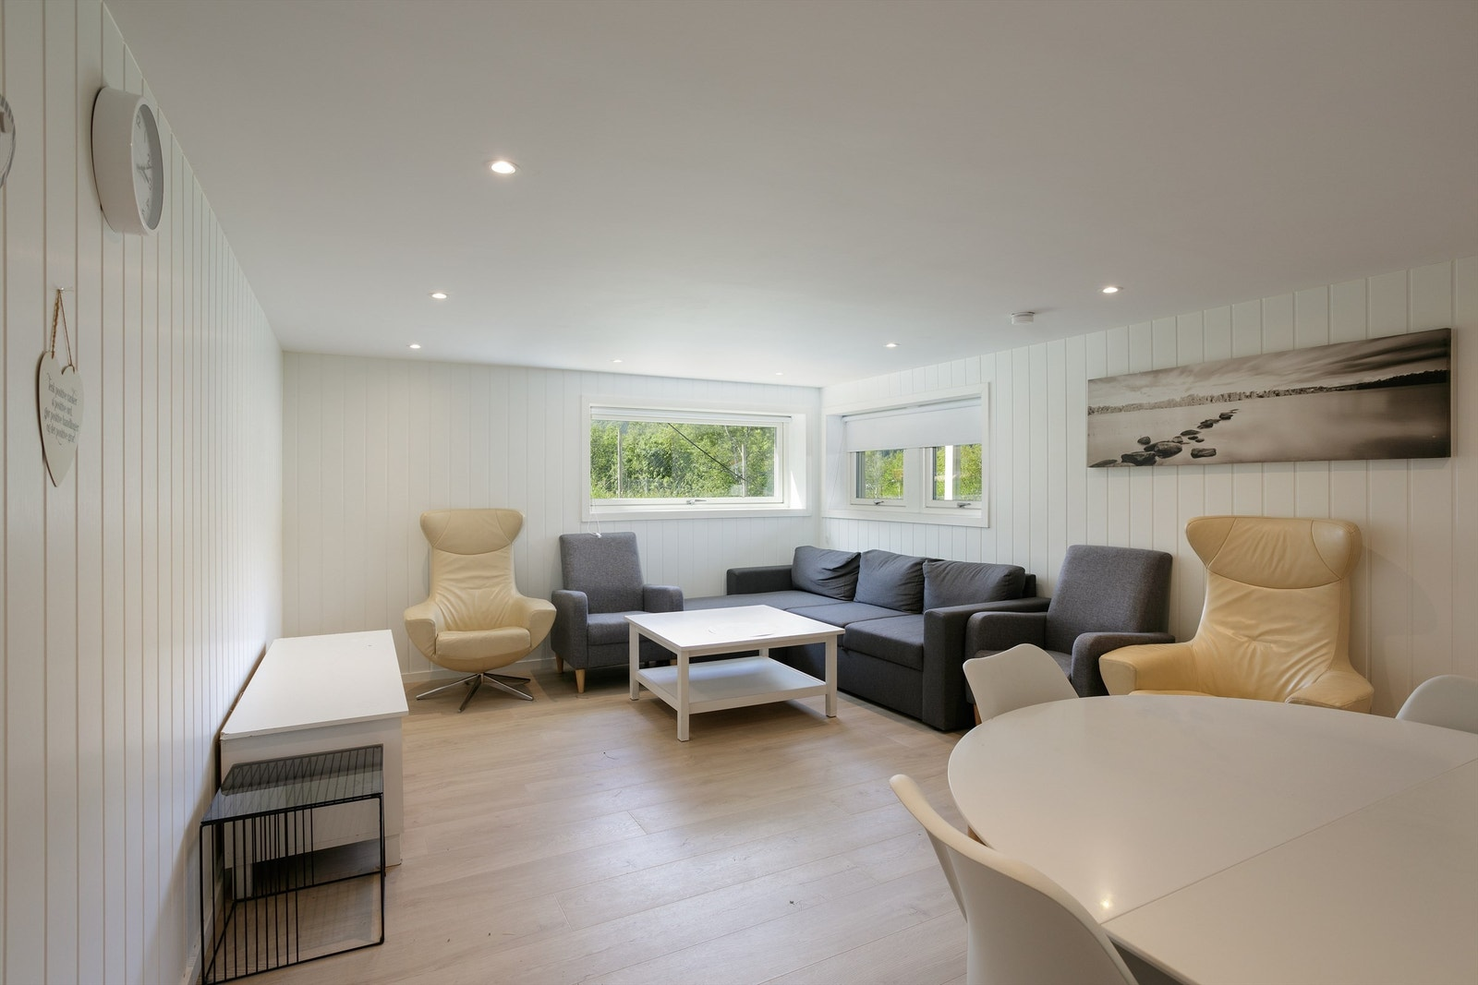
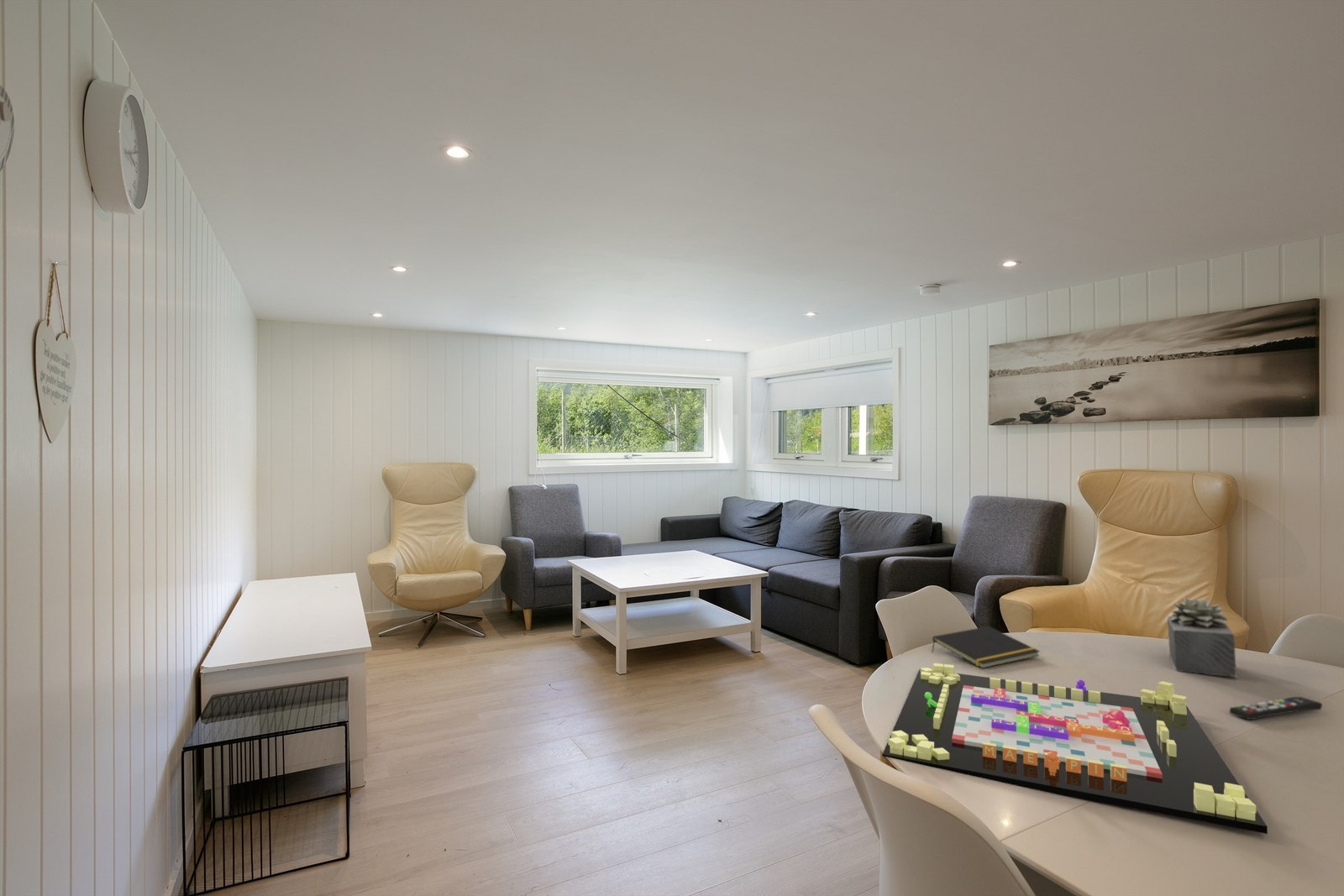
+ gameboard (1047, 718)
+ succulent plant (1200, 632)
+ remote control (1276, 708)
+ notepad (985, 646)
